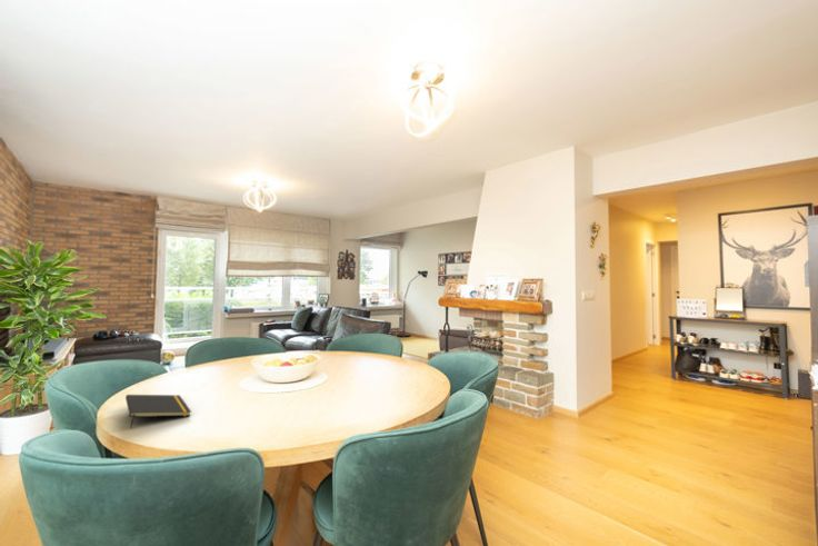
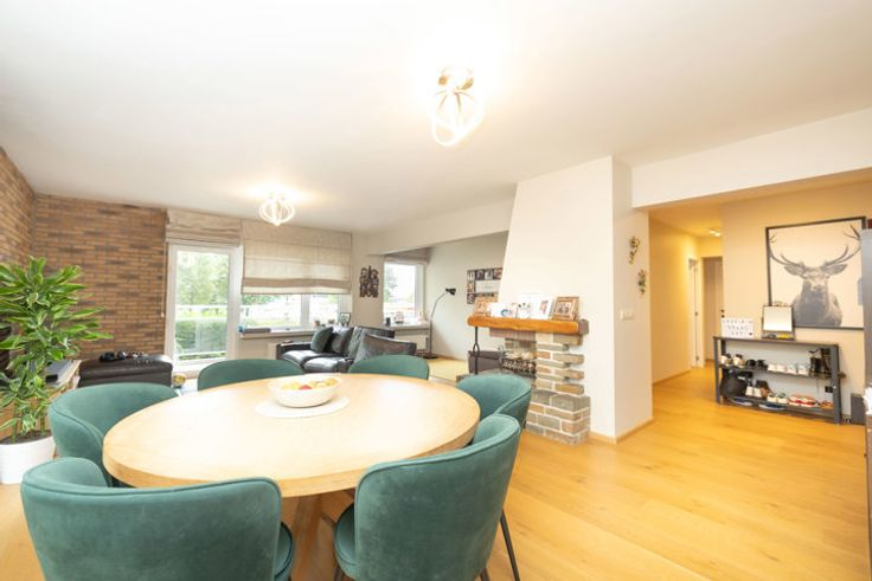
- notepad (157, 405)
